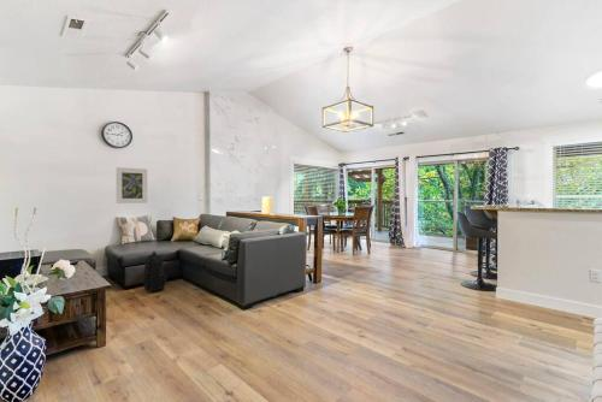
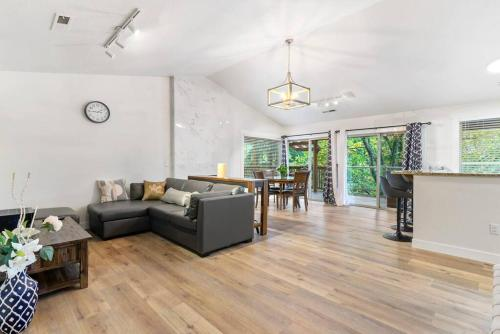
- backpack (154, 270)
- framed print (131, 185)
